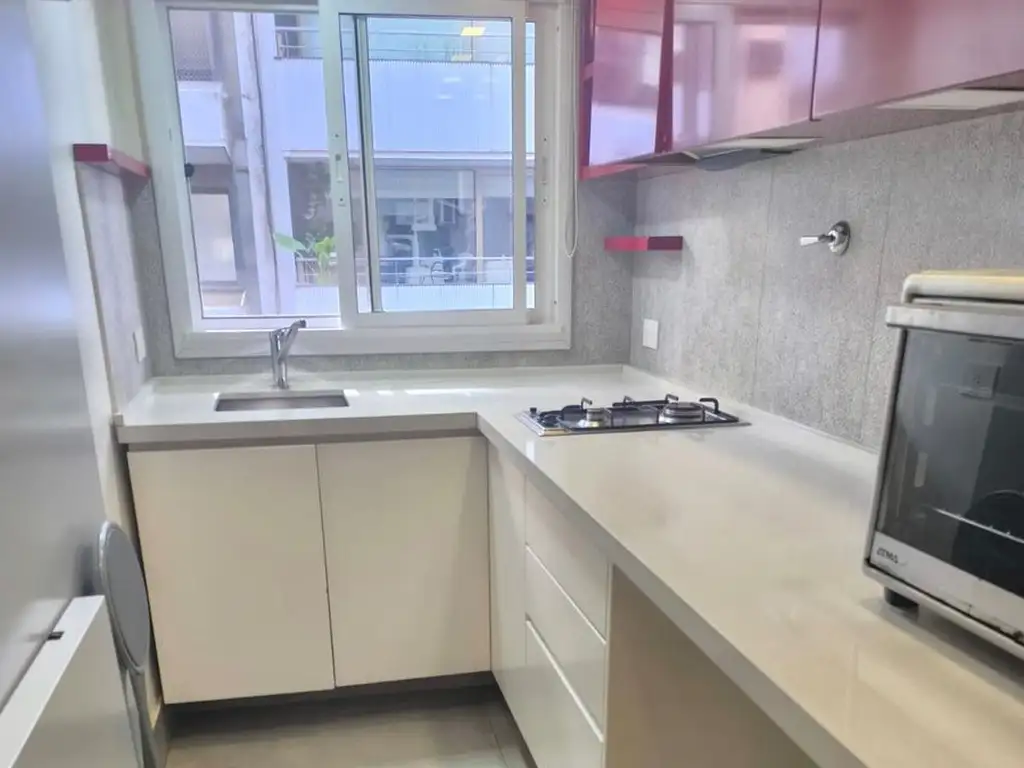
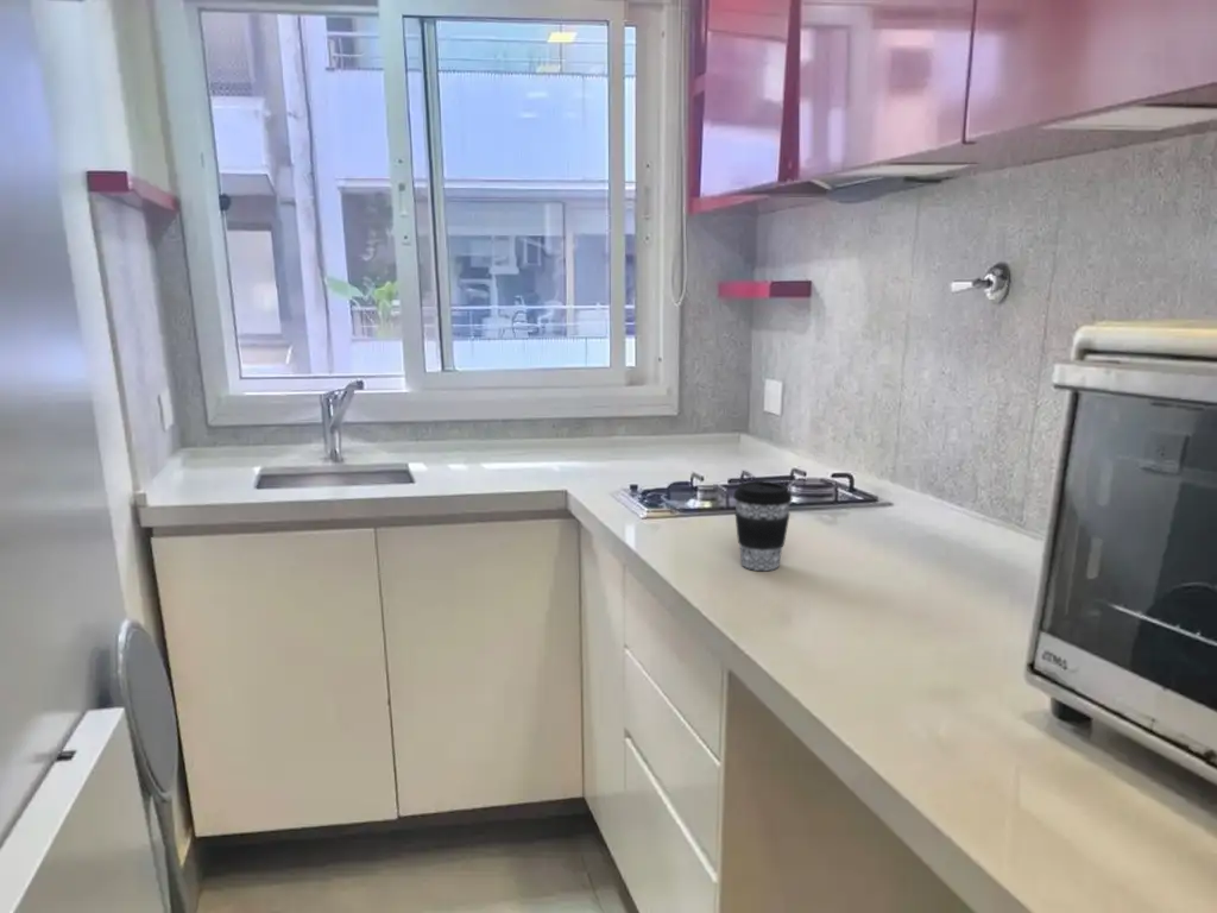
+ coffee cup (761, 525)
